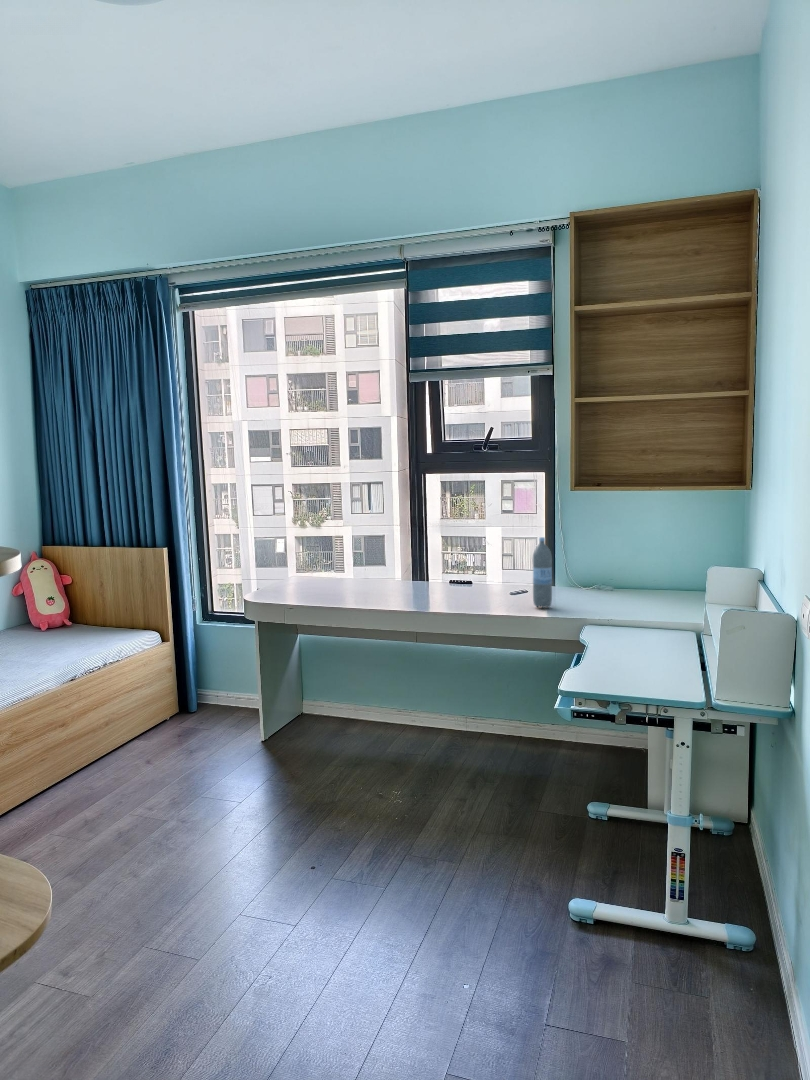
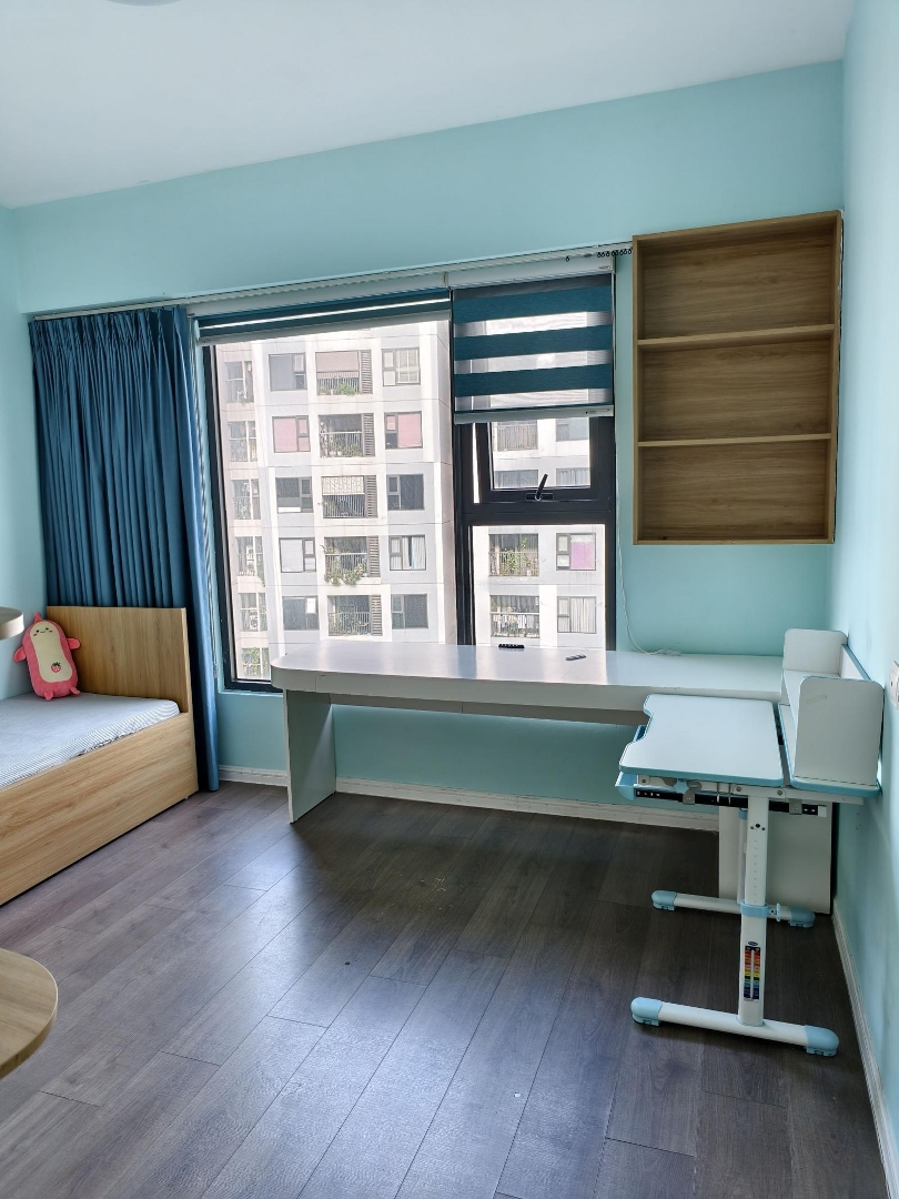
- water bottle (542, 572)
